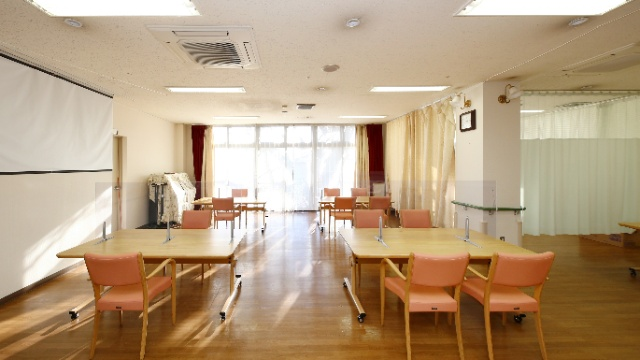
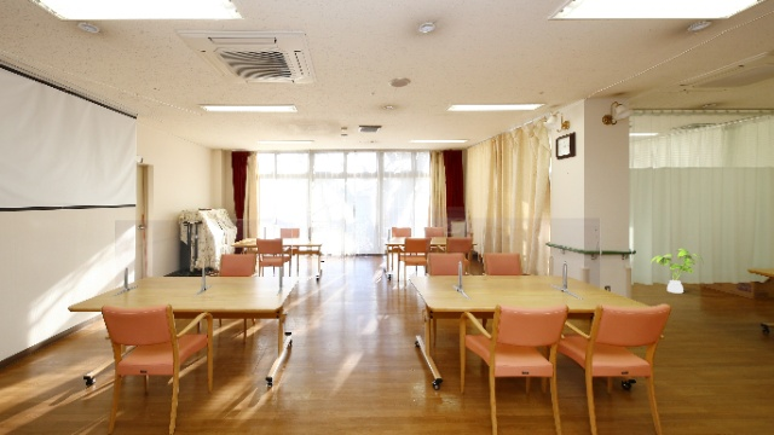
+ house plant (682, 269)
